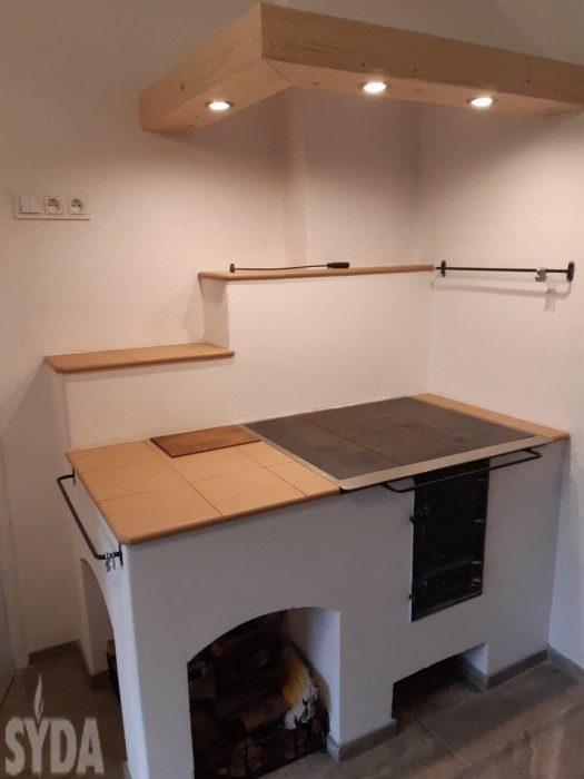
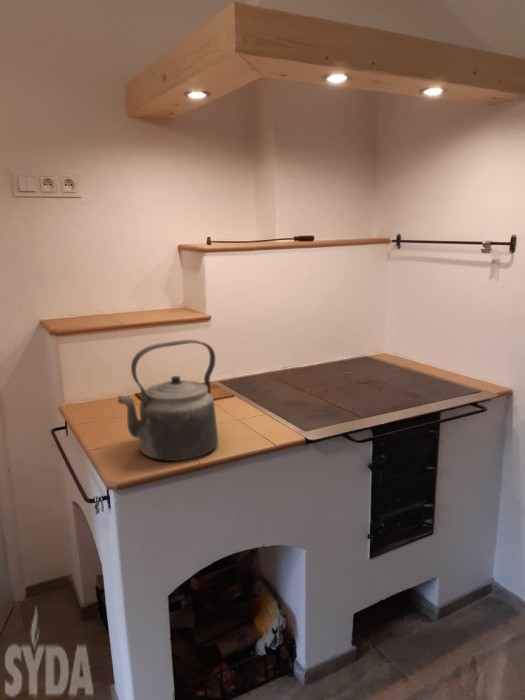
+ kettle (169, 396)
